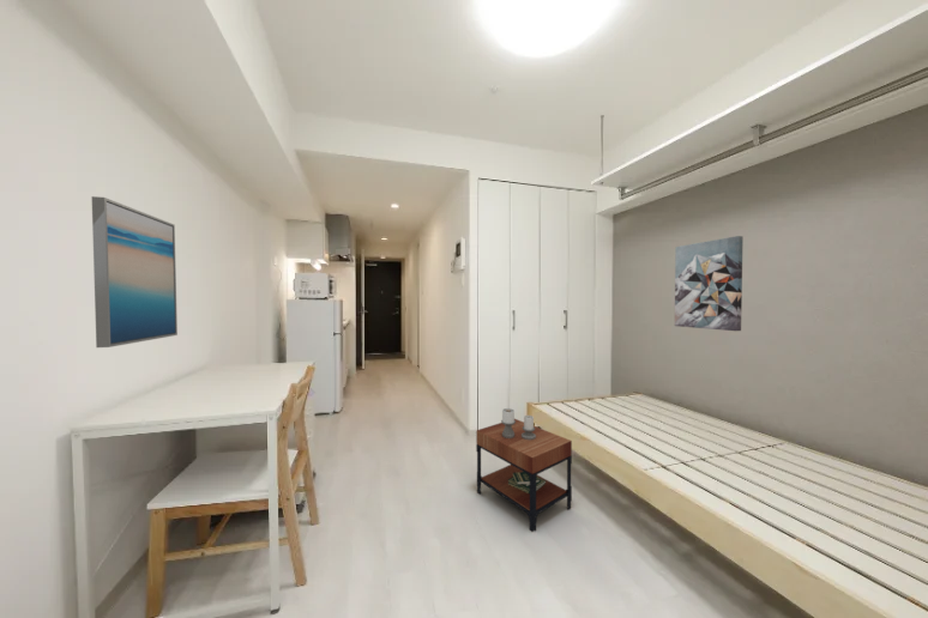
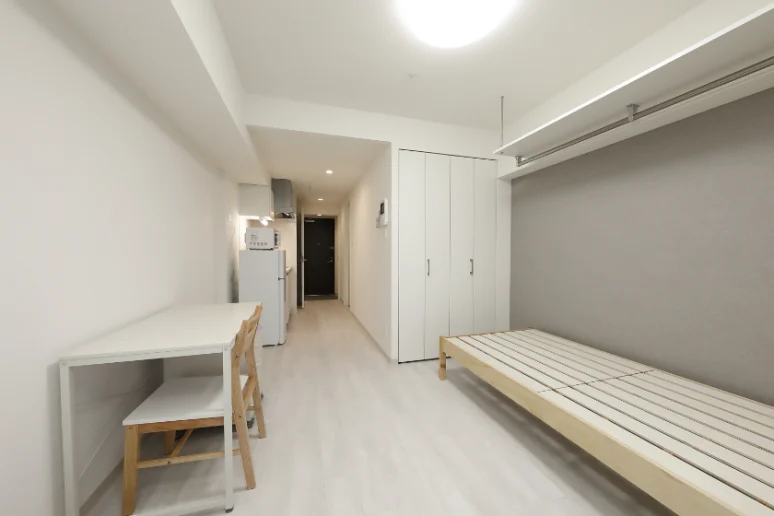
- side table (522, 454)
- wall art (140, 277)
- wall art (705, 285)
